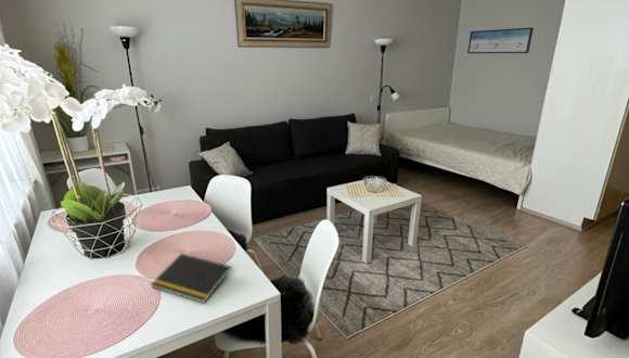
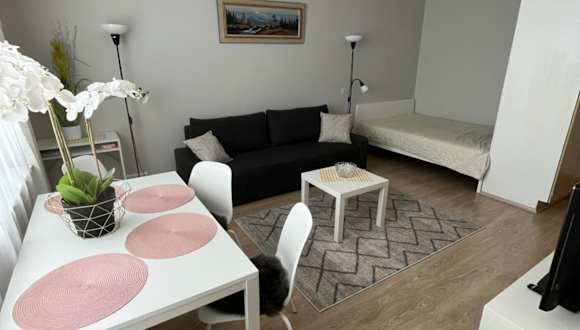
- notepad (191, 276)
- wall art (498, 41)
